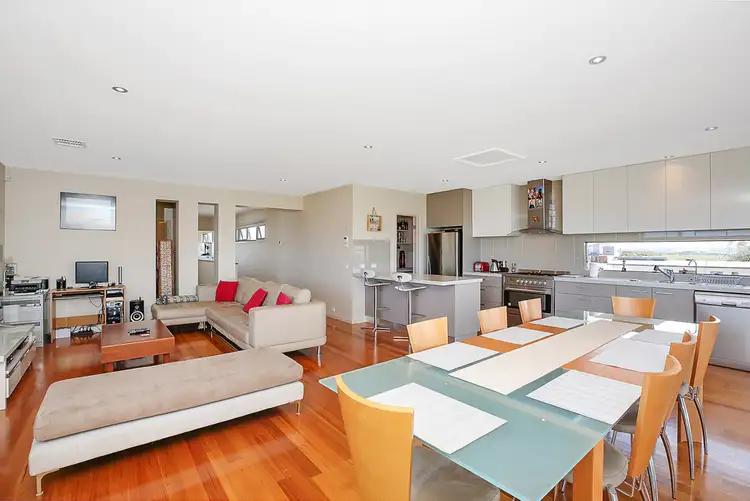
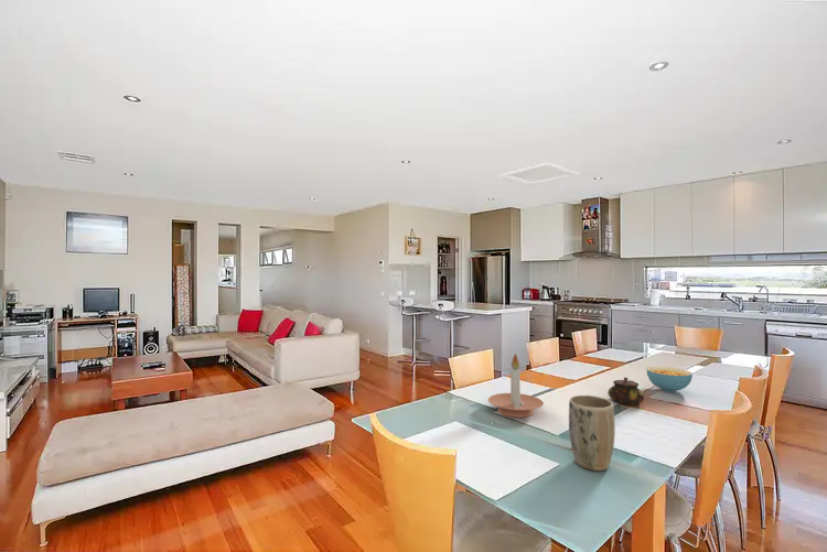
+ teapot (625, 389)
+ candle holder (515, 381)
+ cereal bowl (668, 380)
+ plant pot (591, 432)
